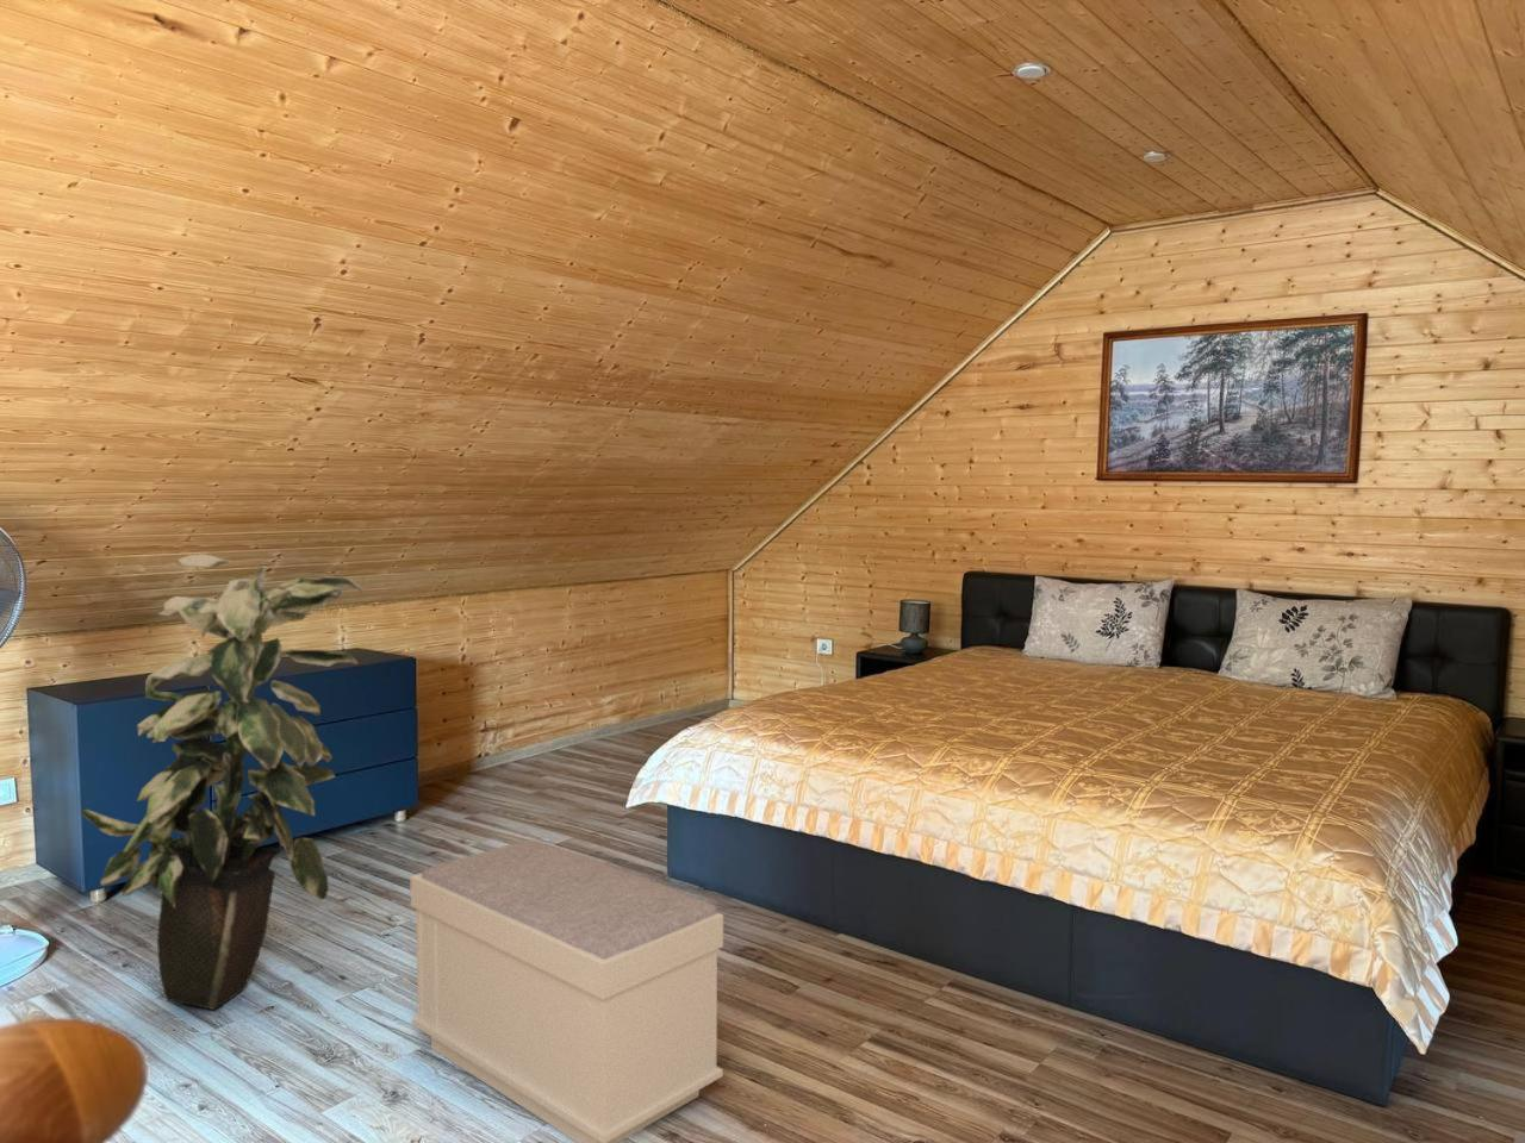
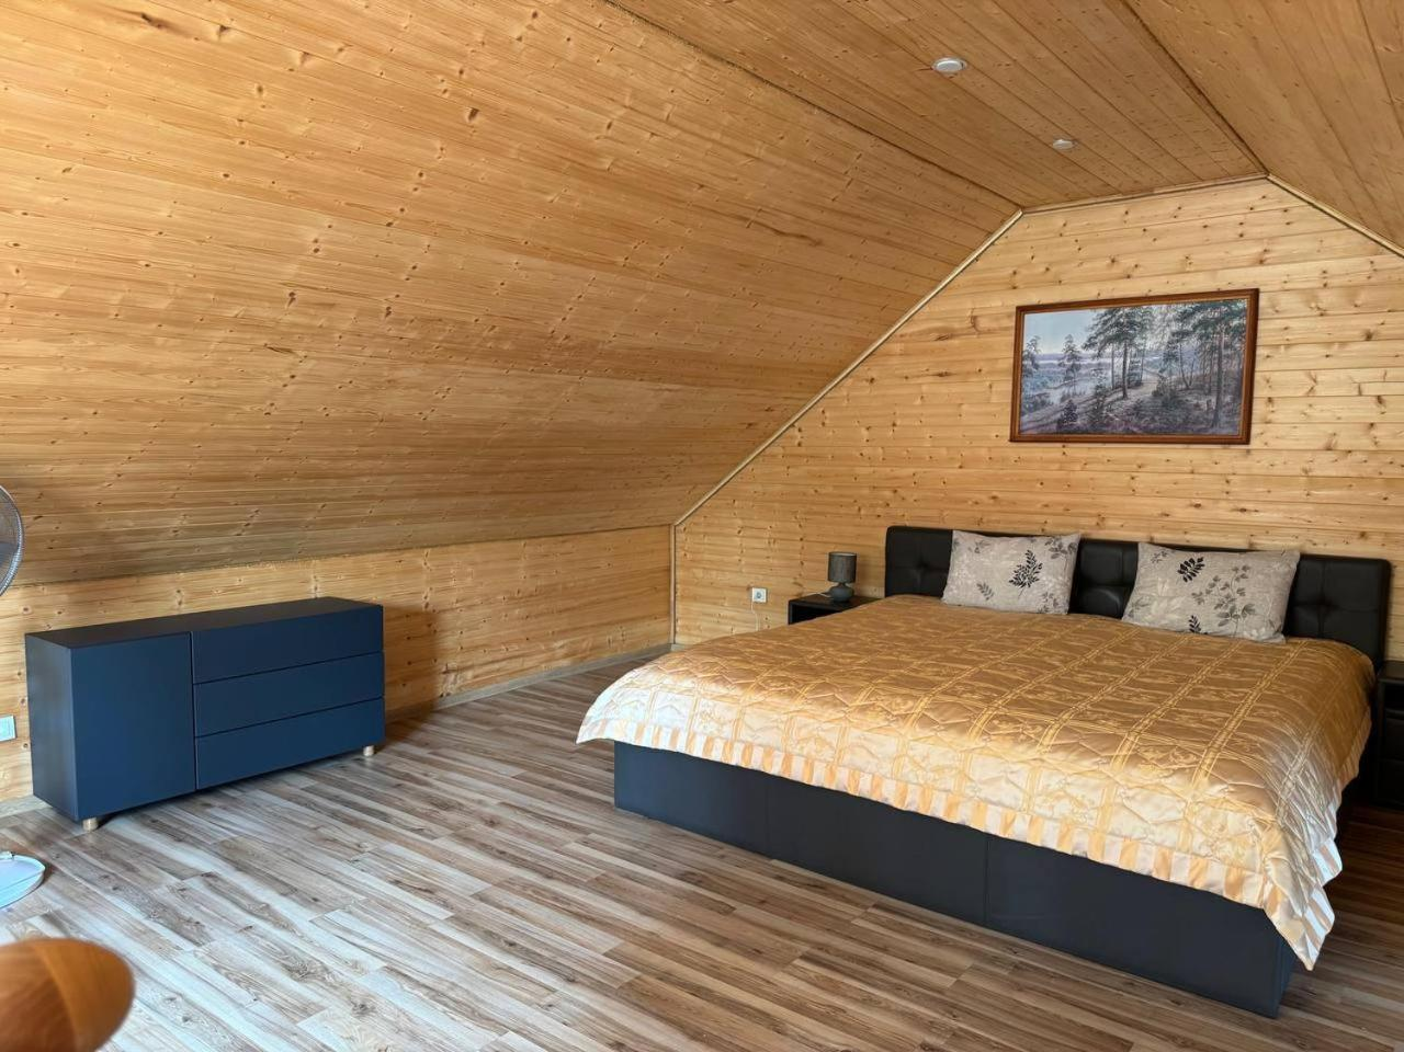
- bench (561, 976)
- indoor plant (231, 777)
